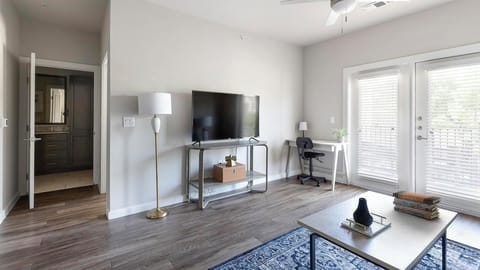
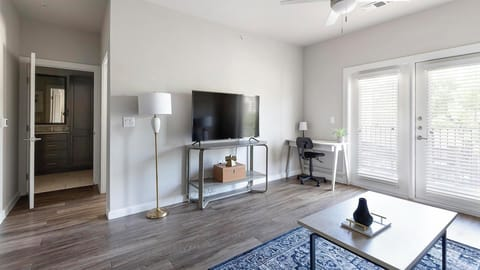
- book stack (415, 203)
